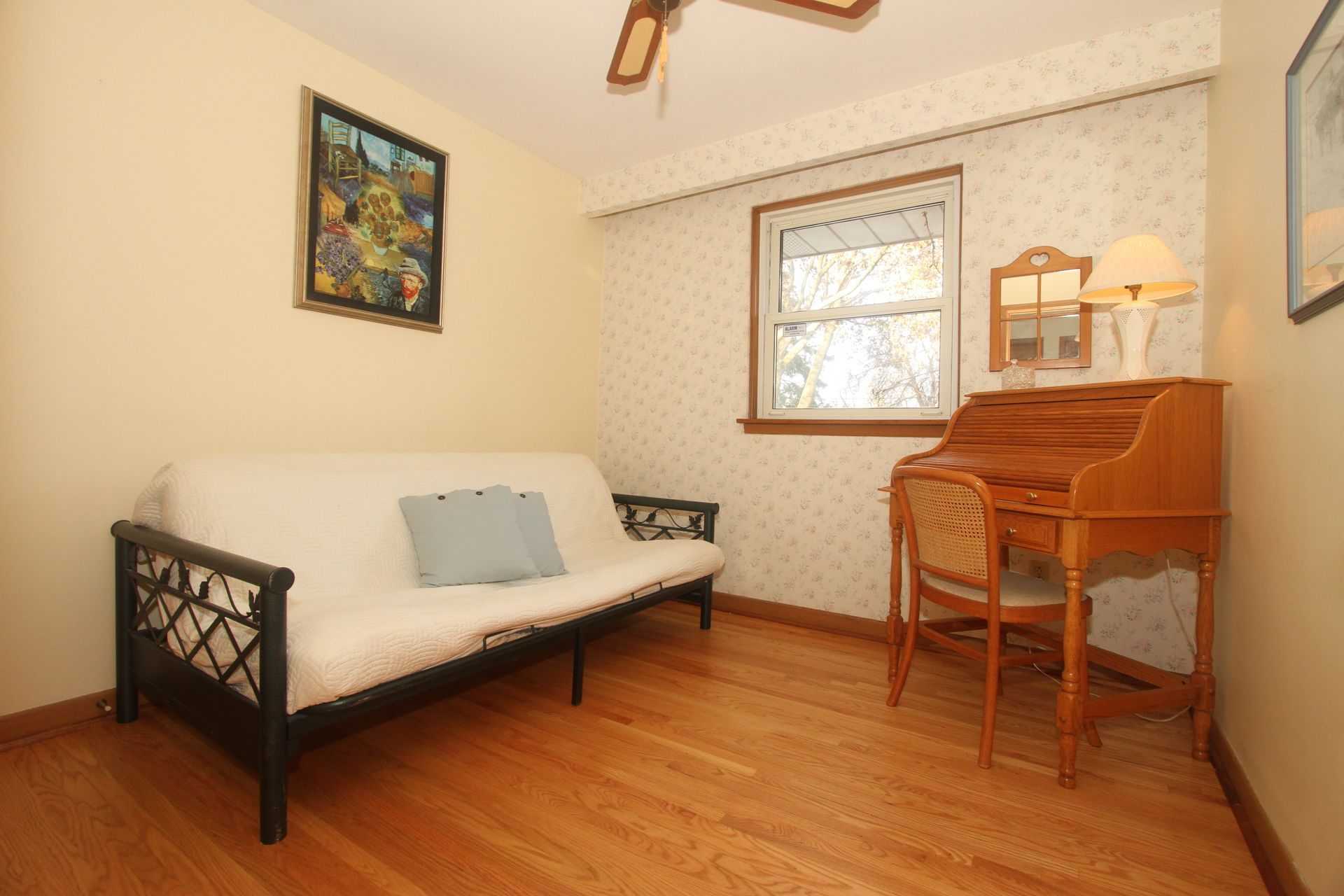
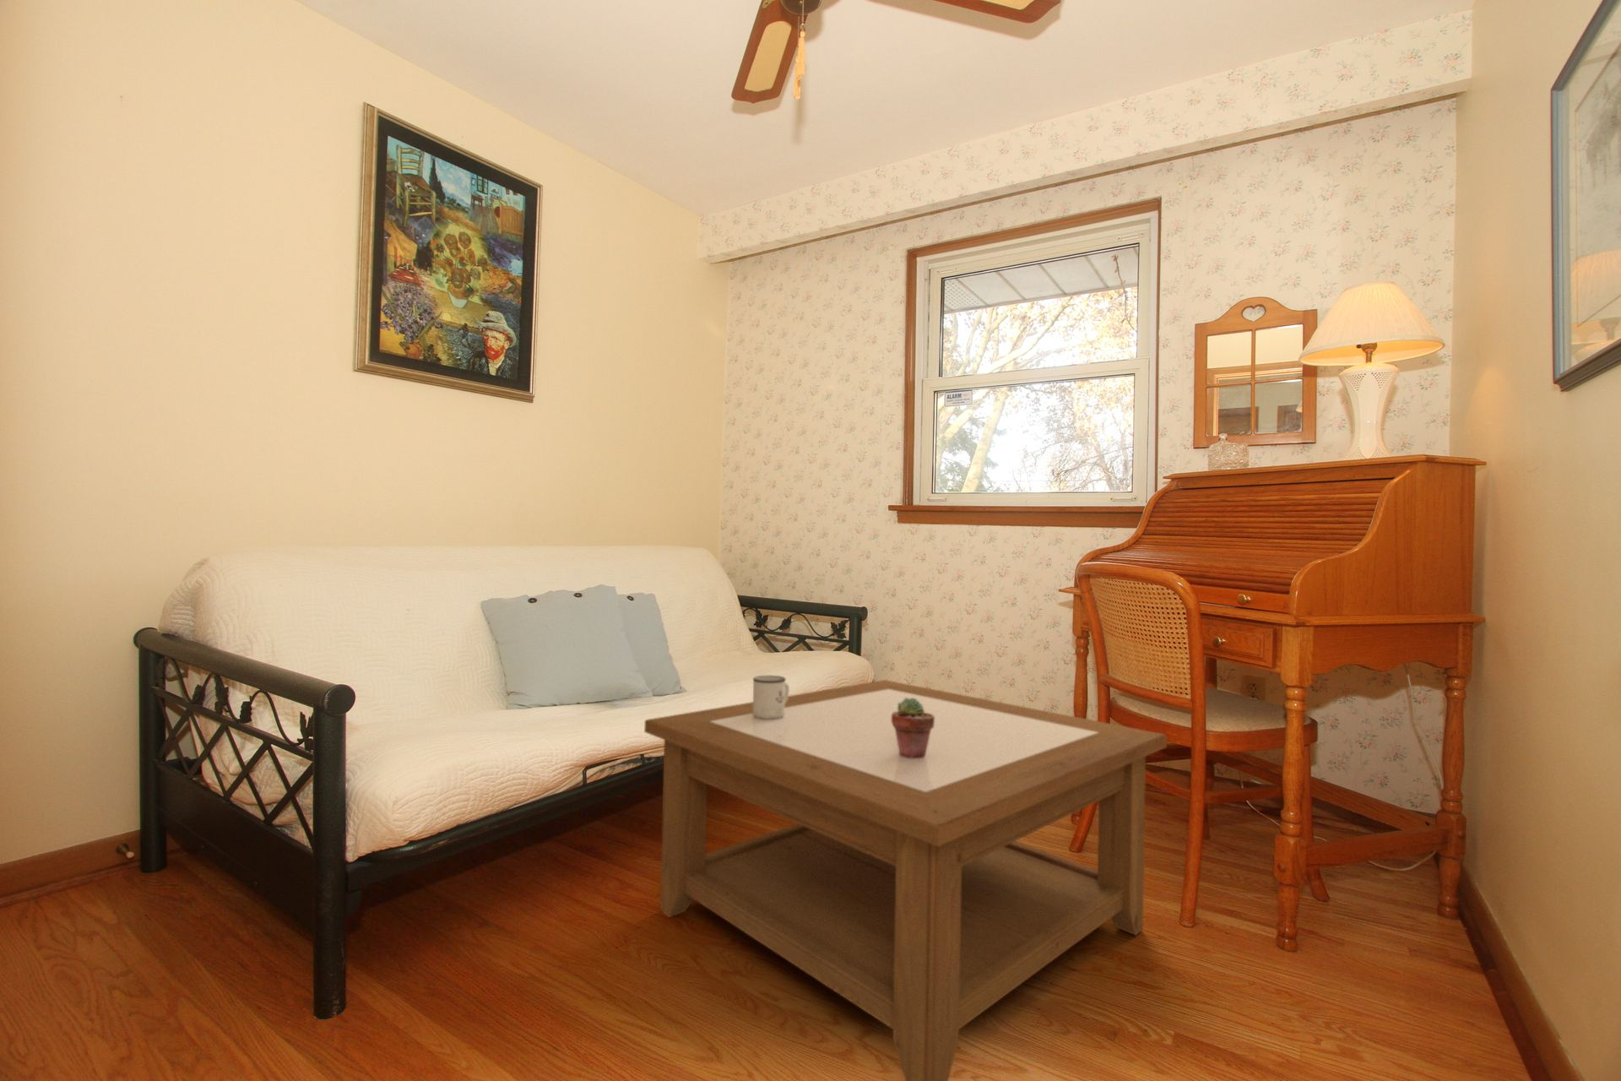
+ potted succulent (913, 725)
+ coffee table (900, 823)
+ mug (773, 695)
